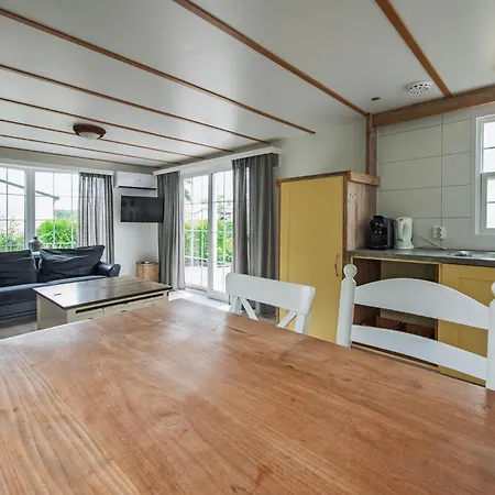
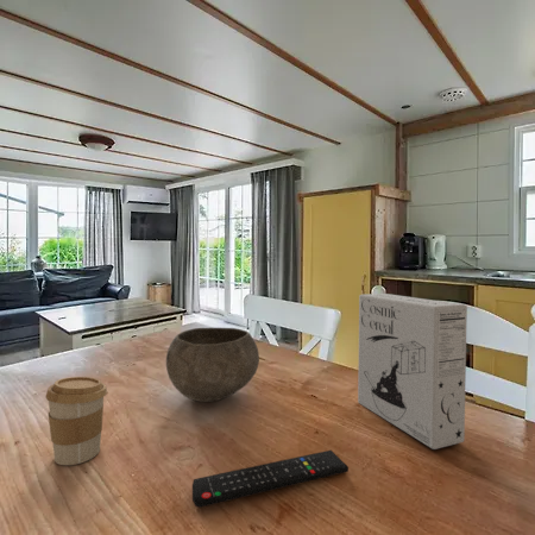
+ cereal box (405, 359)
+ remote control (271, 477)
+ coffee cup (77, 416)
+ bowl (213, 364)
